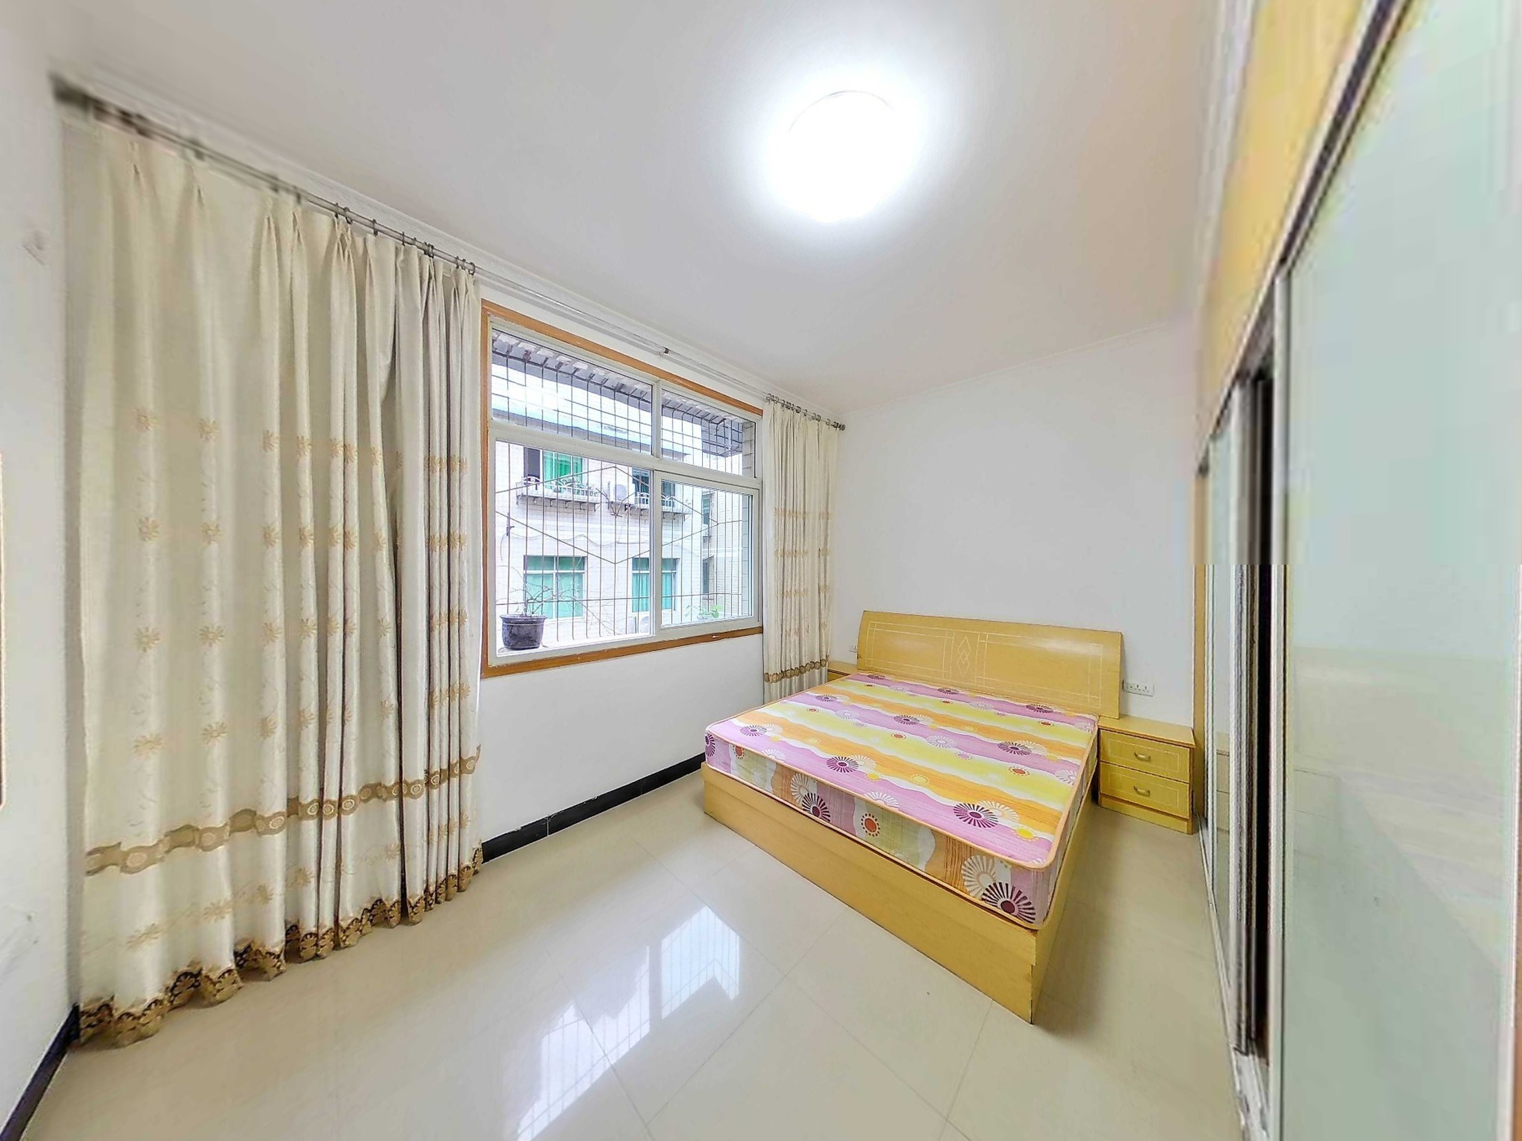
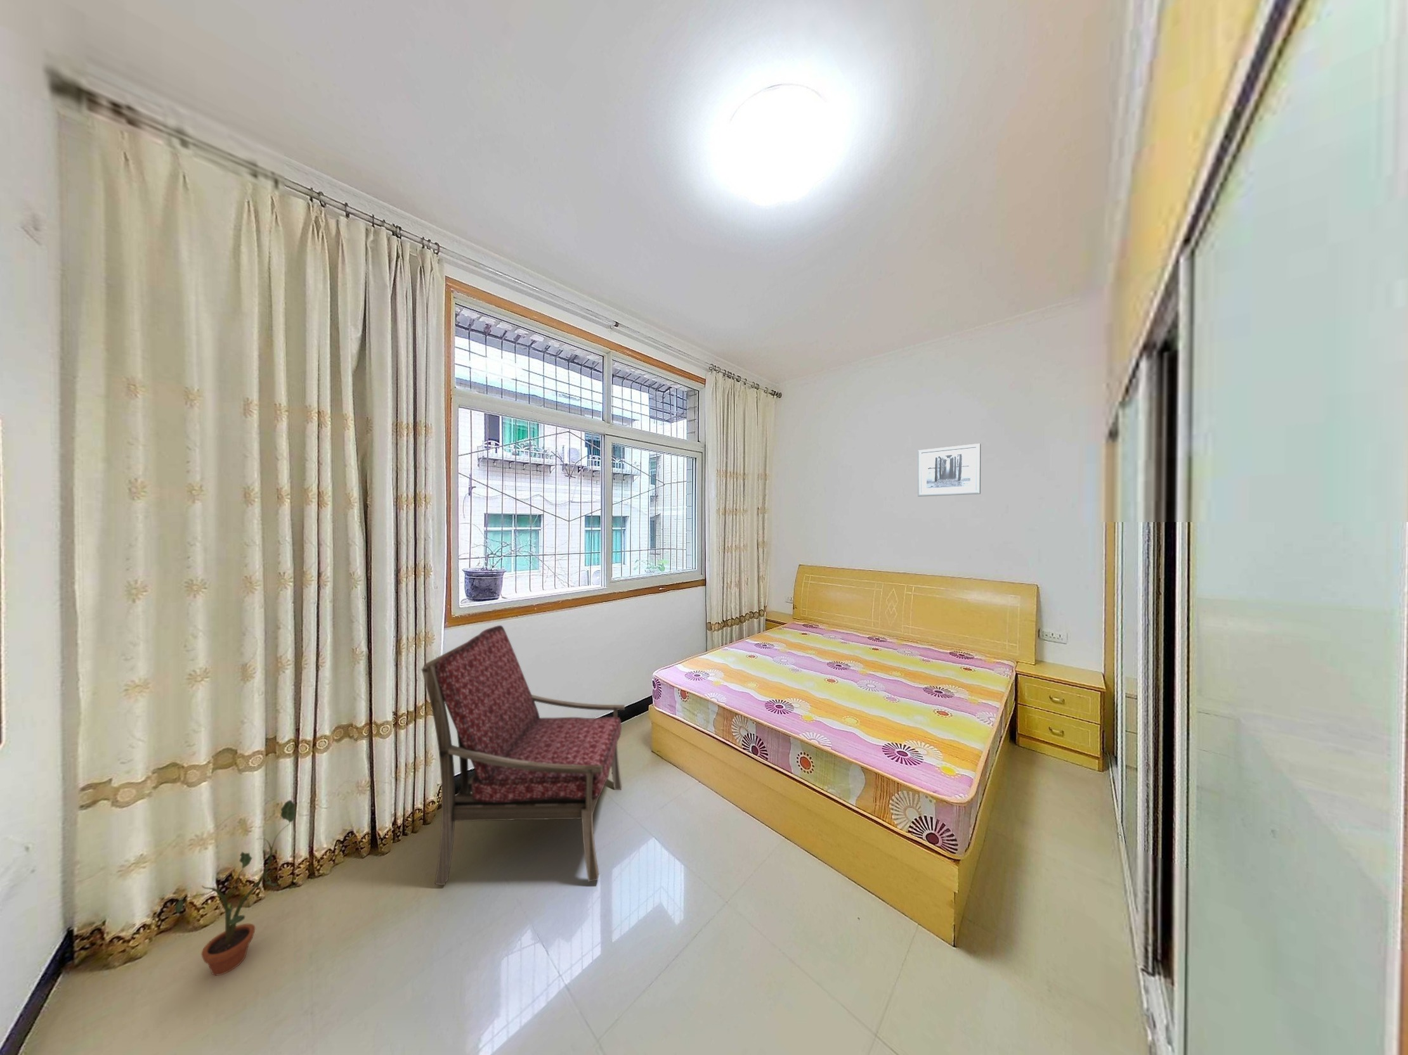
+ armchair (539, 733)
+ wall art (948, 471)
+ potted plant (244, 897)
